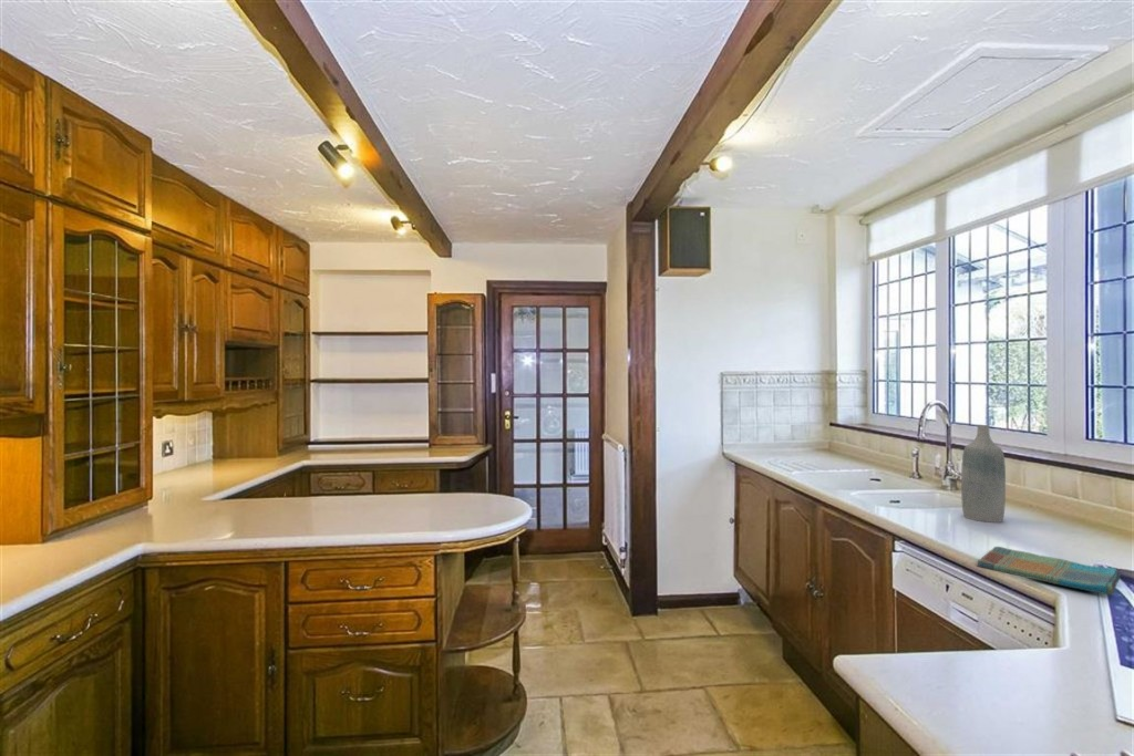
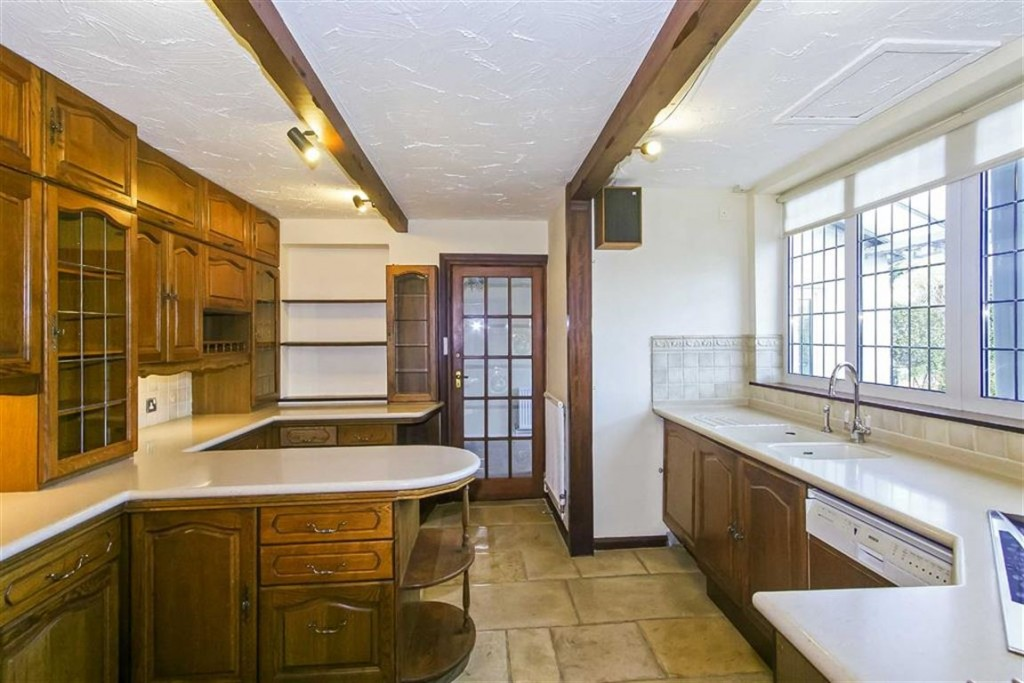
- bottle (982, 472)
- dish towel (1047, 568)
